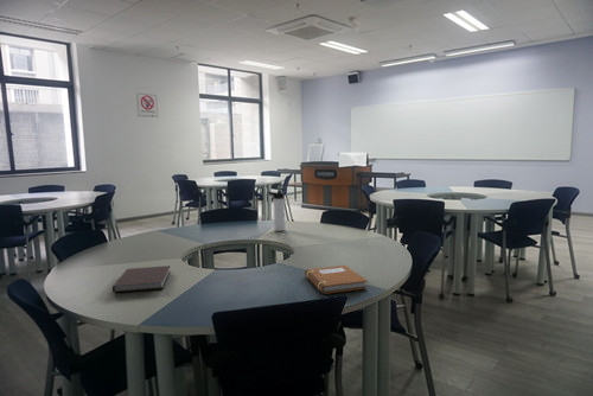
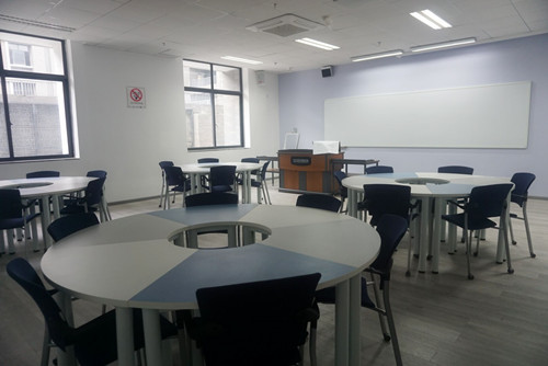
- thermos bottle (276, 210)
- notebook (144, 277)
- notebook (333, 277)
